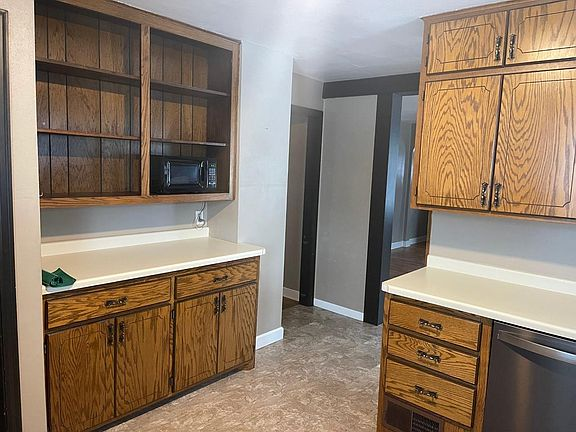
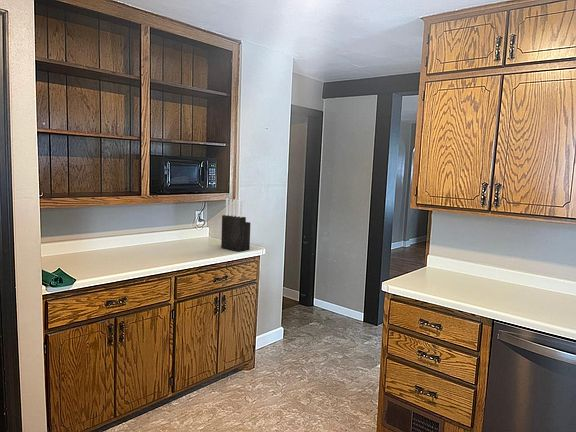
+ knife block (237, 224)
